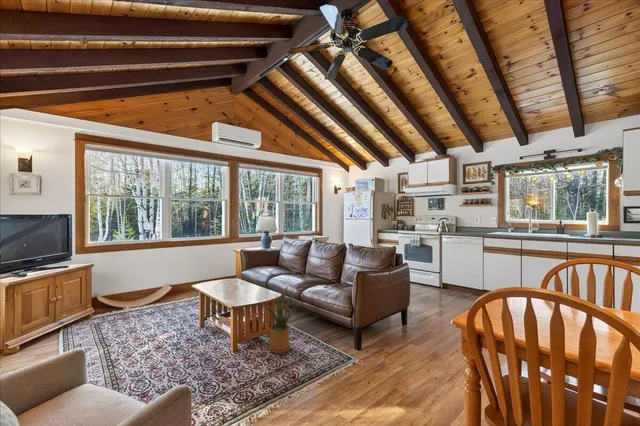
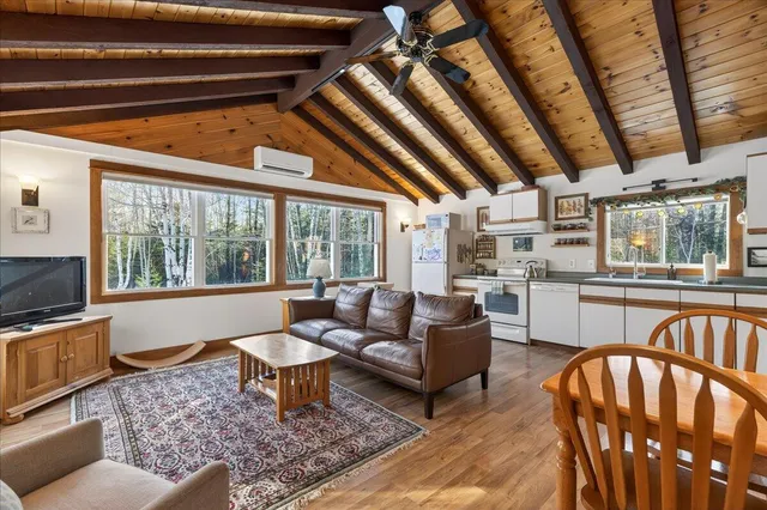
- house plant (276, 320)
